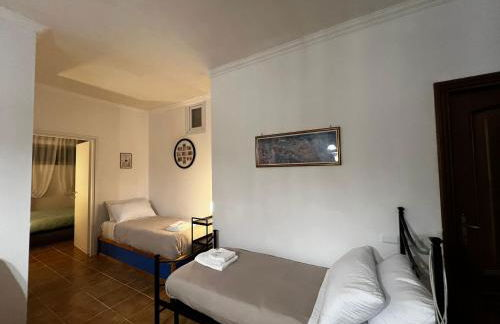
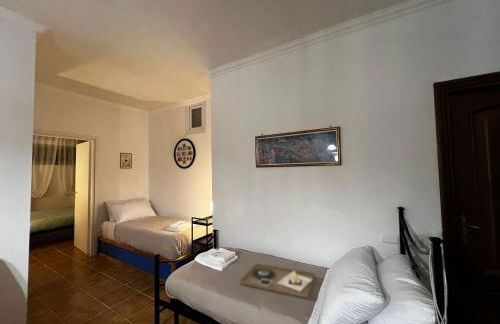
+ platter (278, 275)
